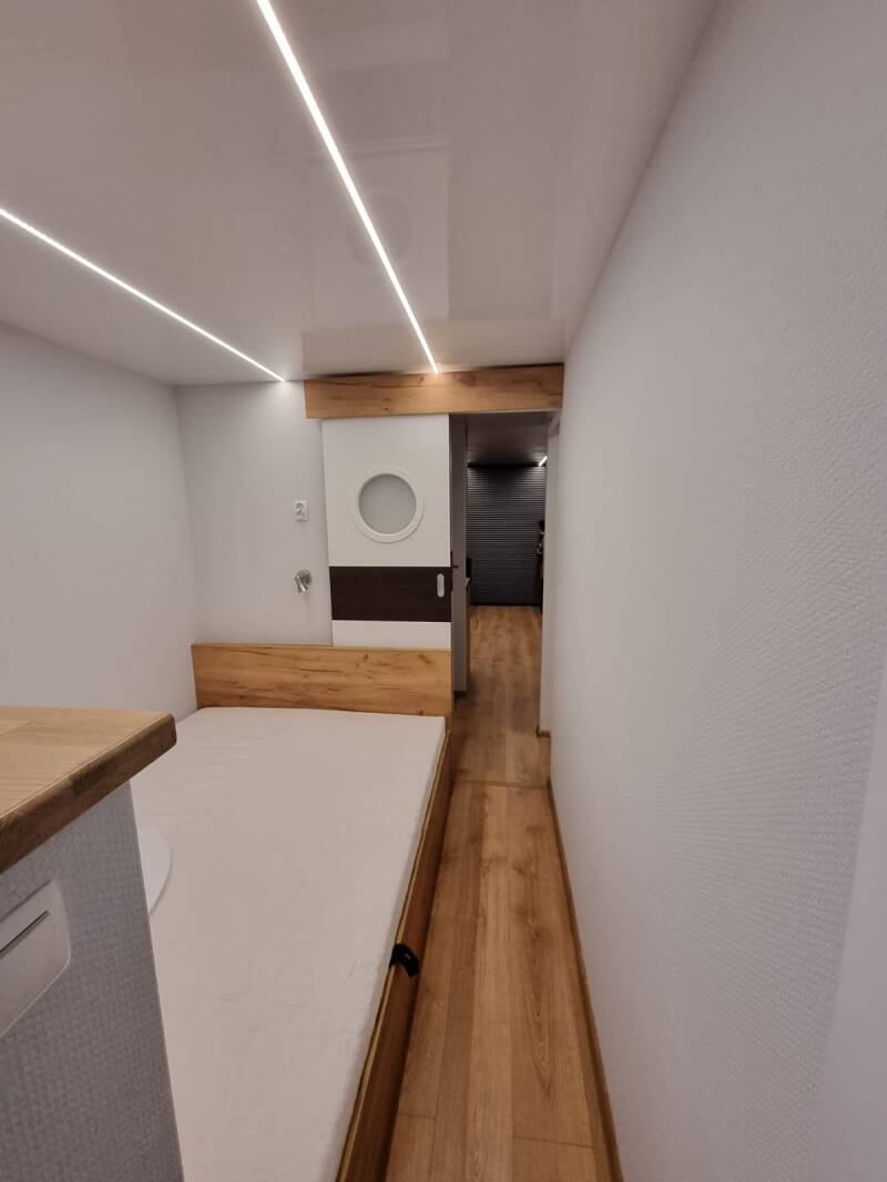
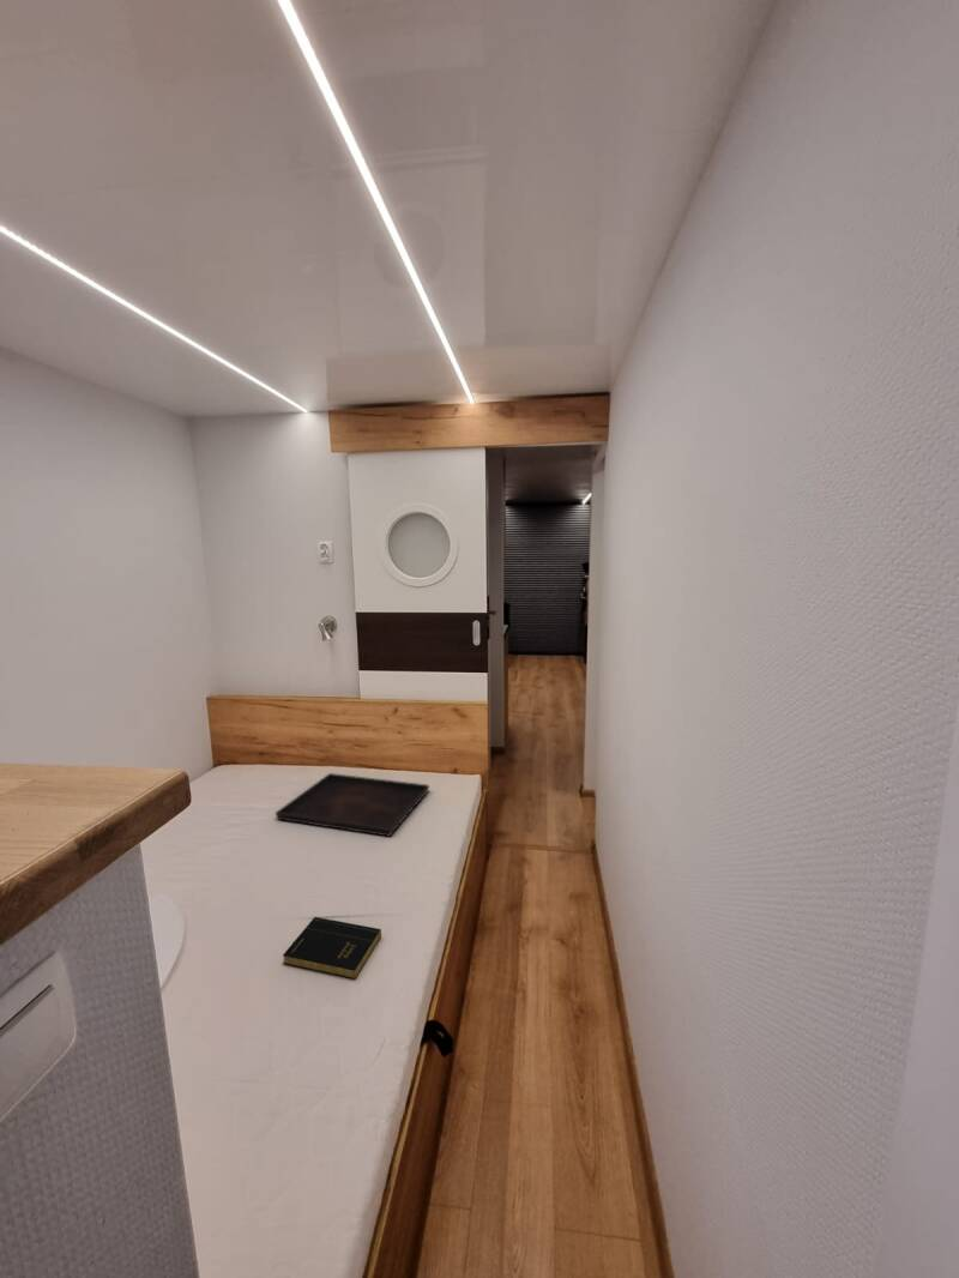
+ serving tray (356, 801)
+ book (331, 945)
